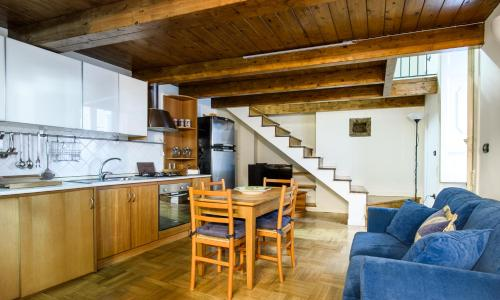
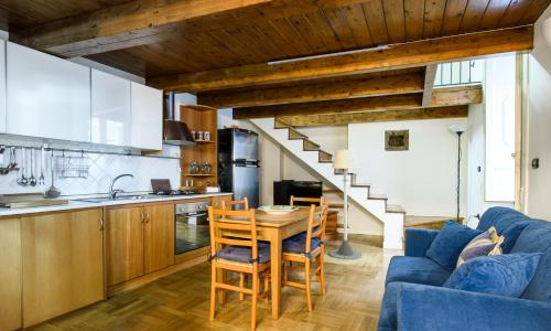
+ floor lamp (345, 202)
